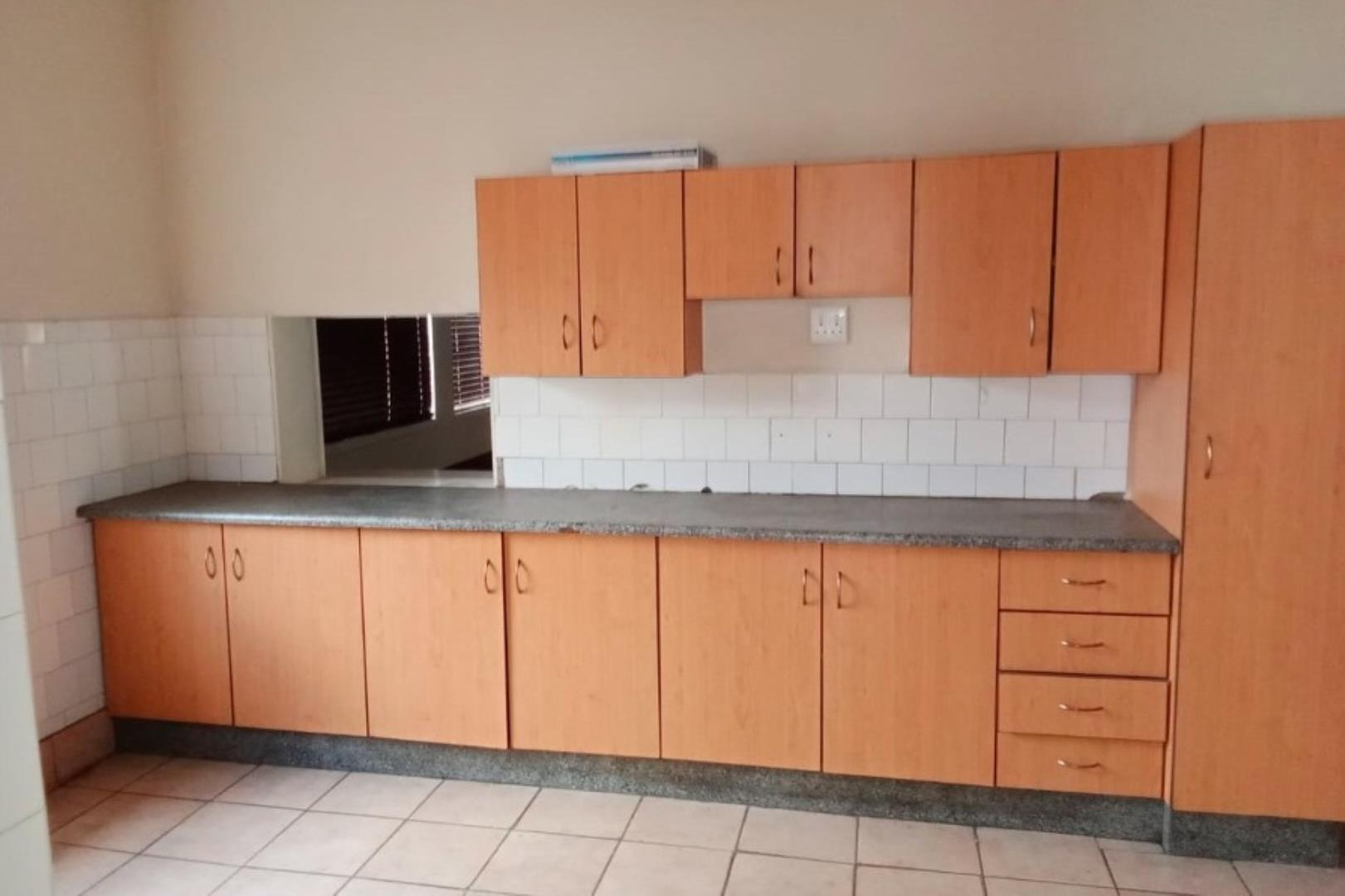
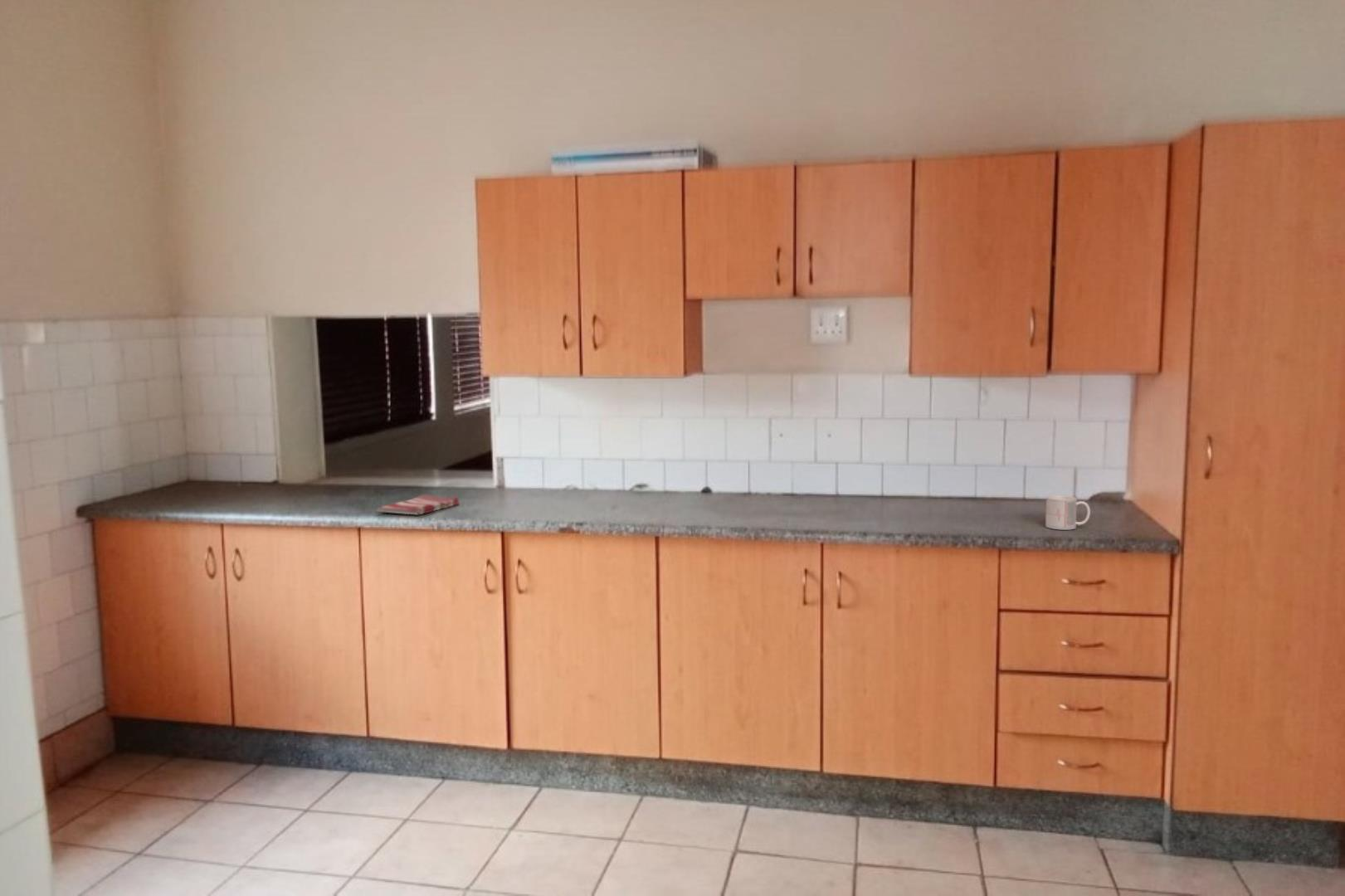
+ dish towel (419, 504)
+ mug (1068, 512)
